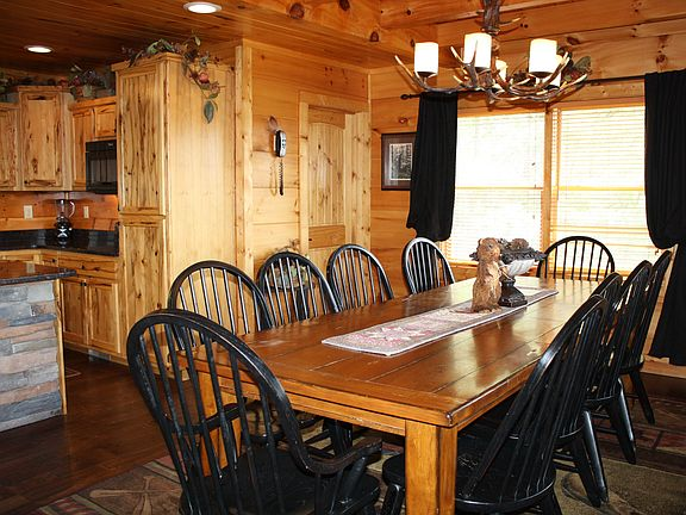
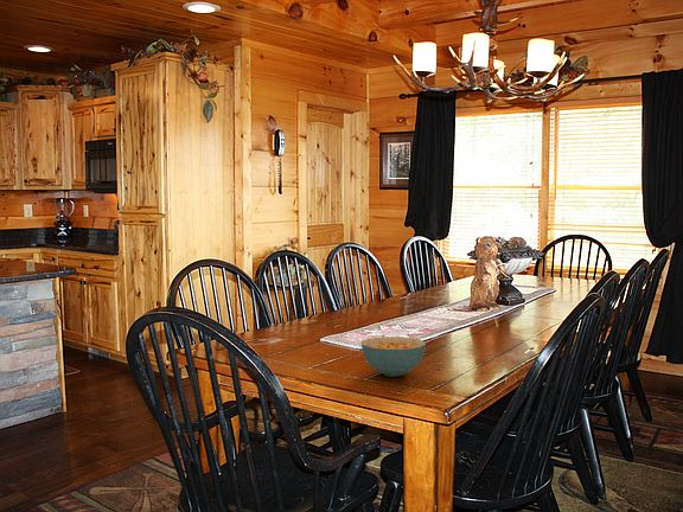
+ cereal bowl (392, 358)
